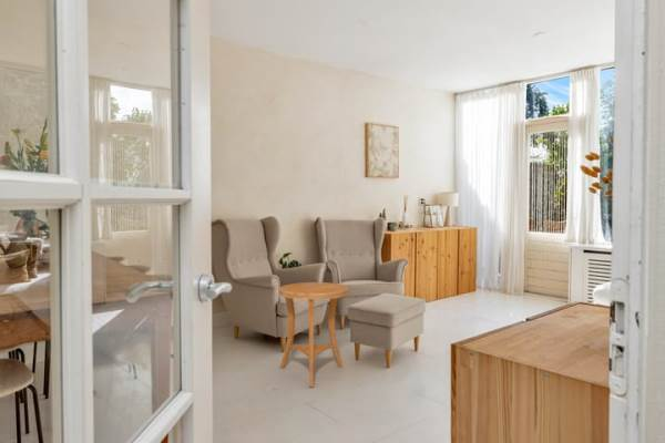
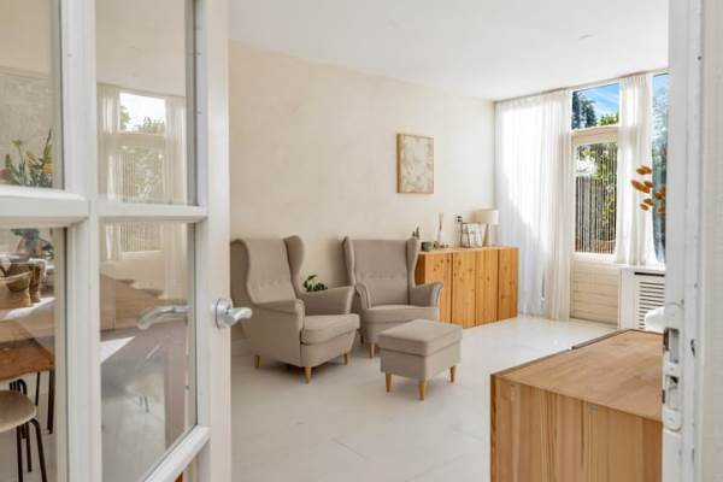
- side table (313, 330)
